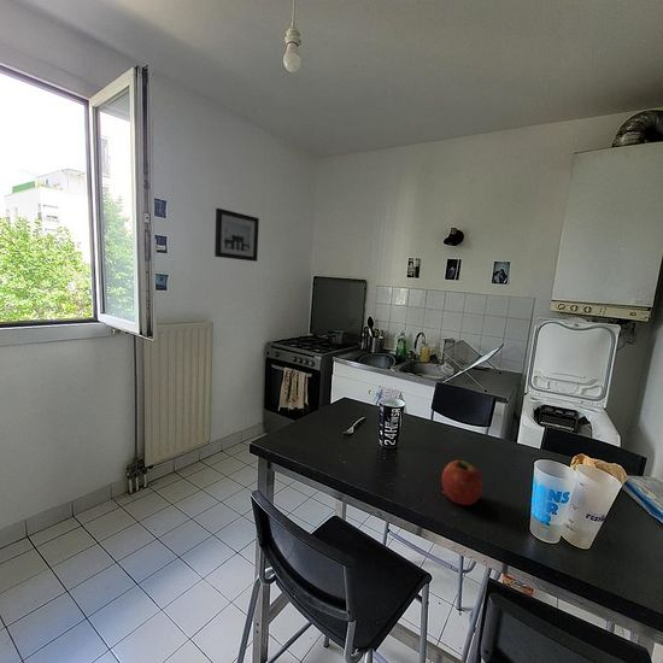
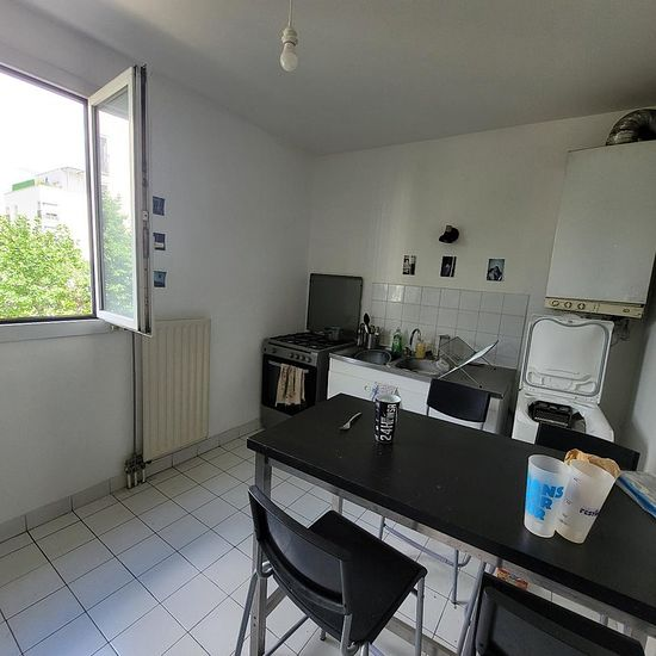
- apple (462, 480)
- wall art (237, 236)
